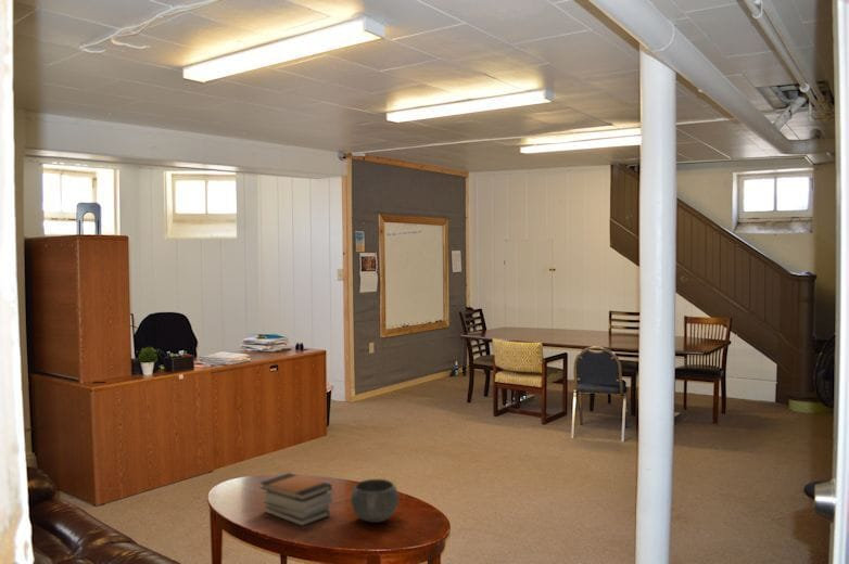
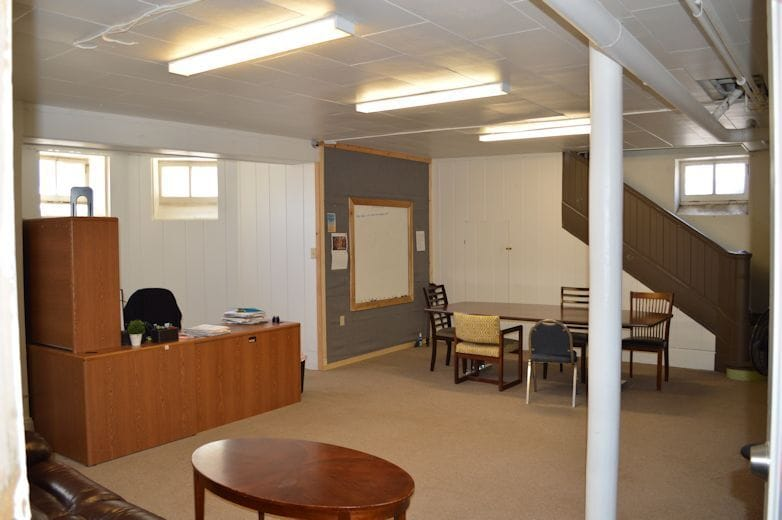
- bowl (375, 502)
- book stack (296, 498)
